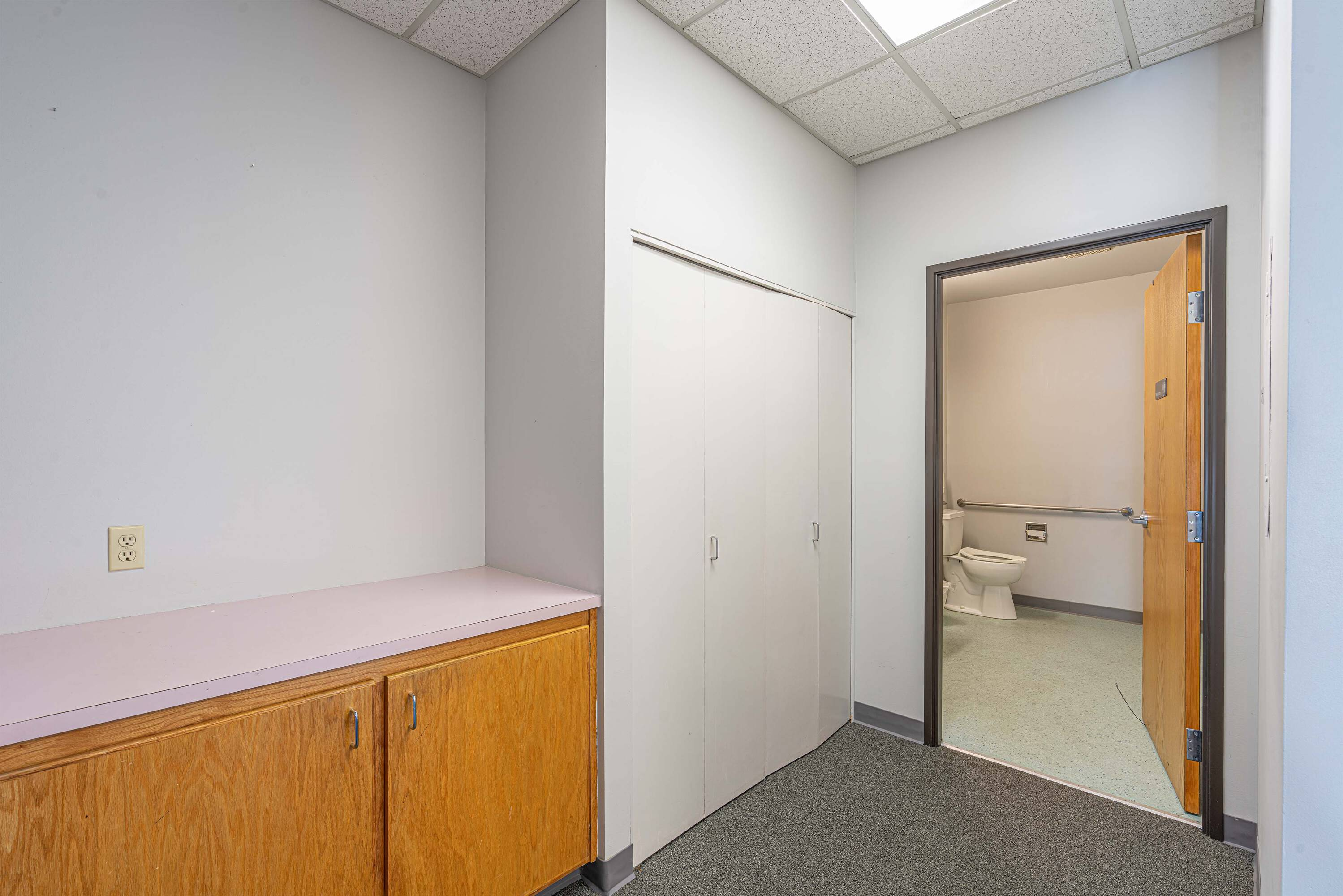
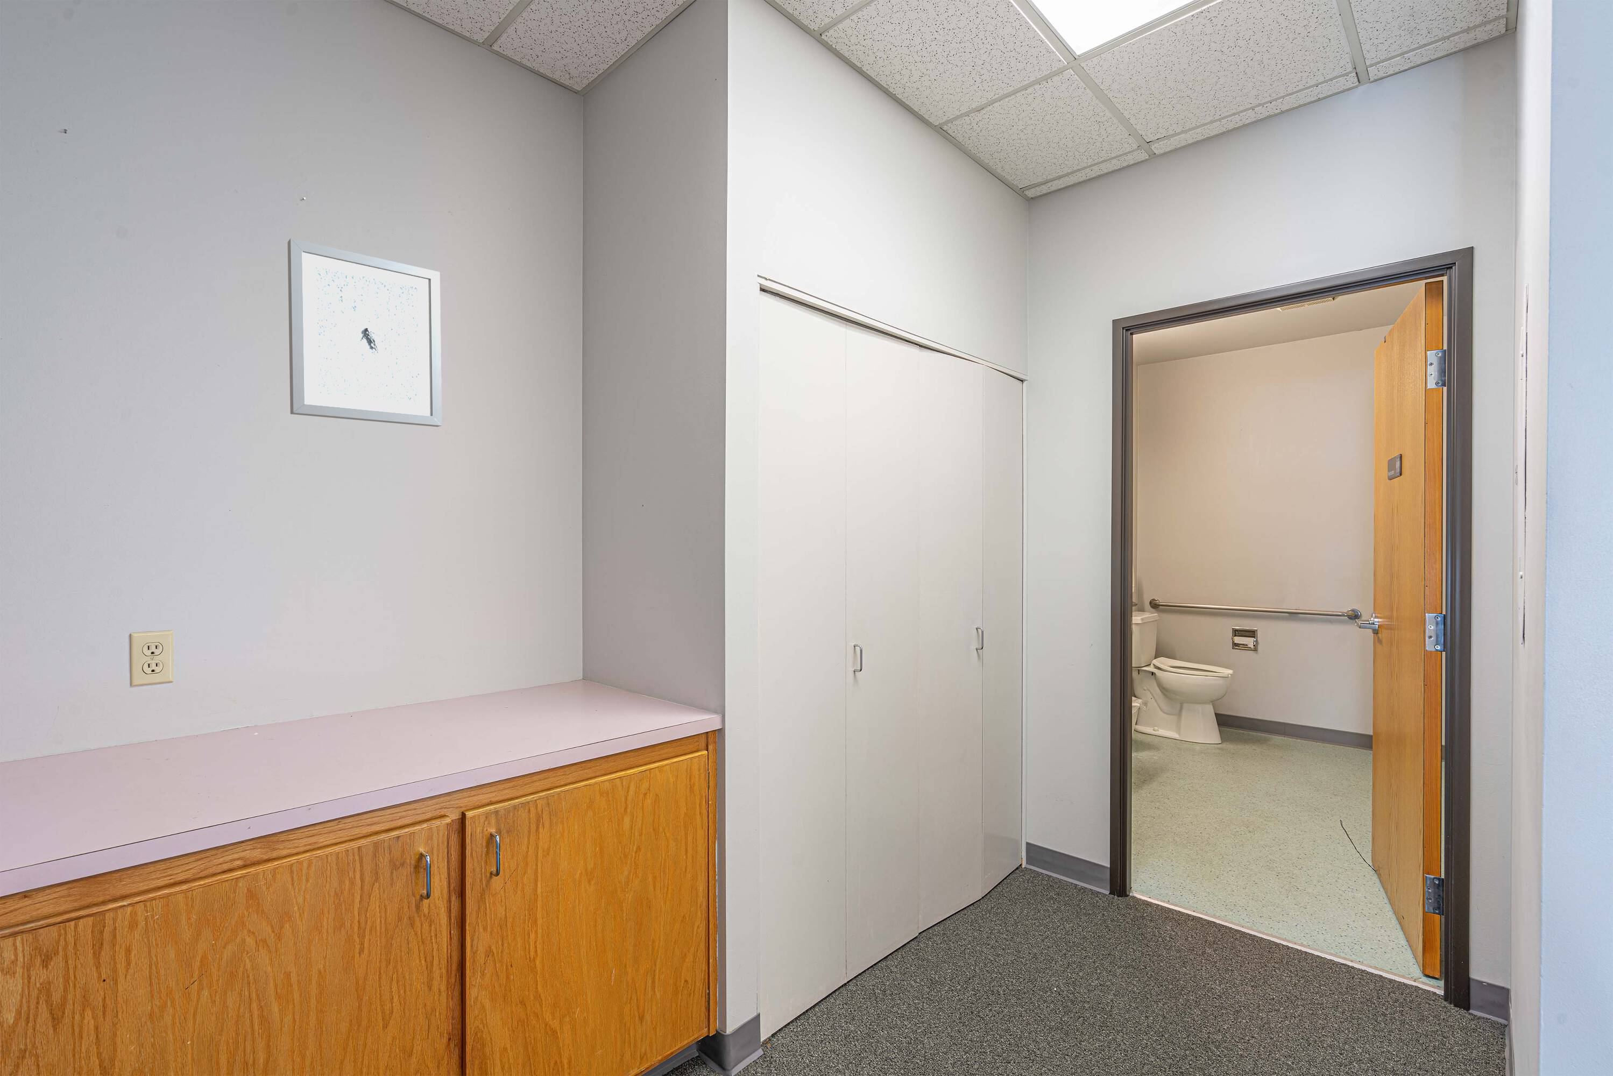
+ wall art (369, 339)
